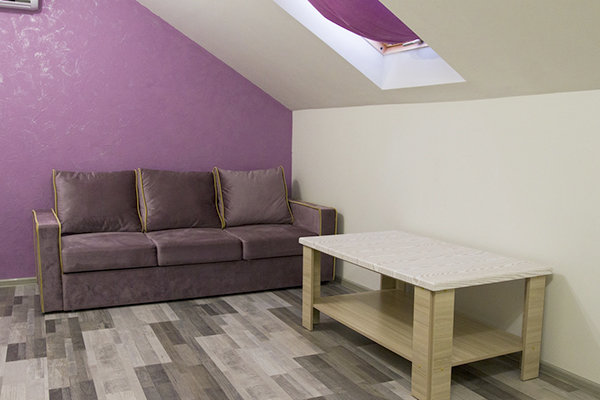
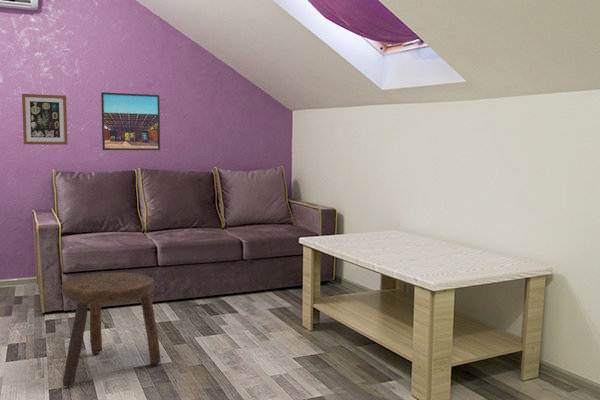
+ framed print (131, 122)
+ stool (100, 325)
+ wall art (45, 119)
